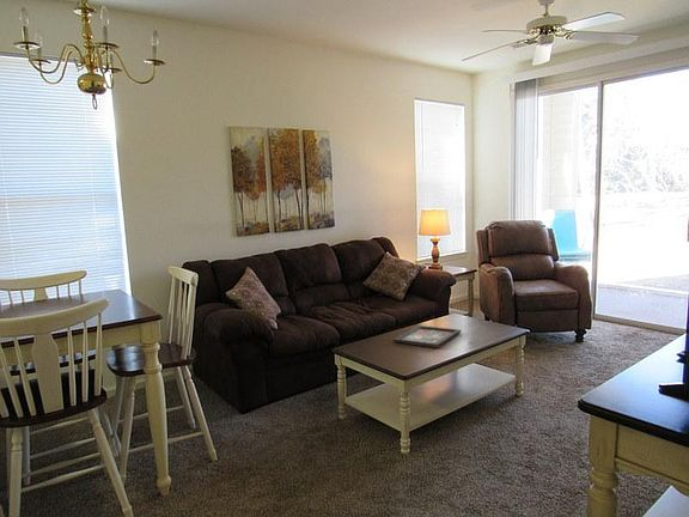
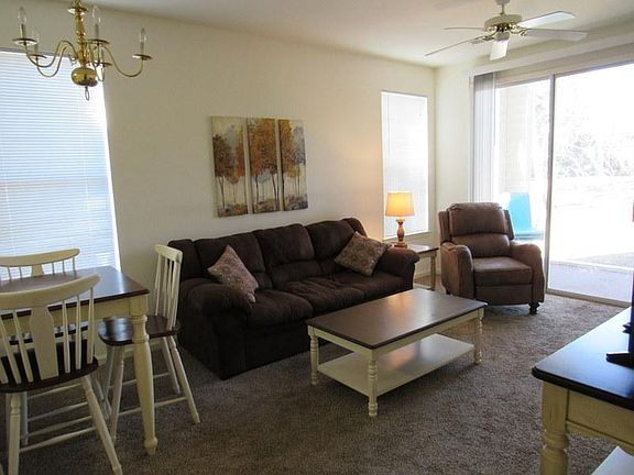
- decorative tray (427, 335)
